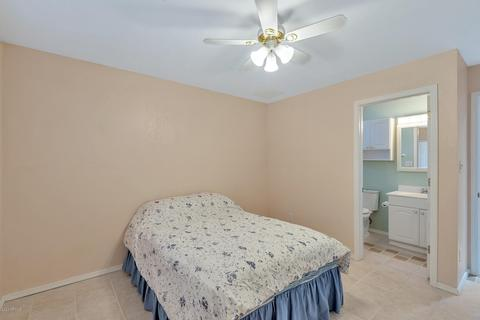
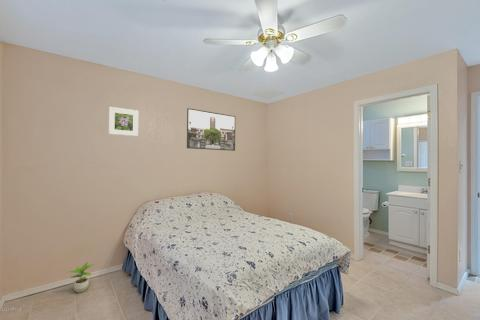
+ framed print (123, 122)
+ potted plant (80, 276)
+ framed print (212, 131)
